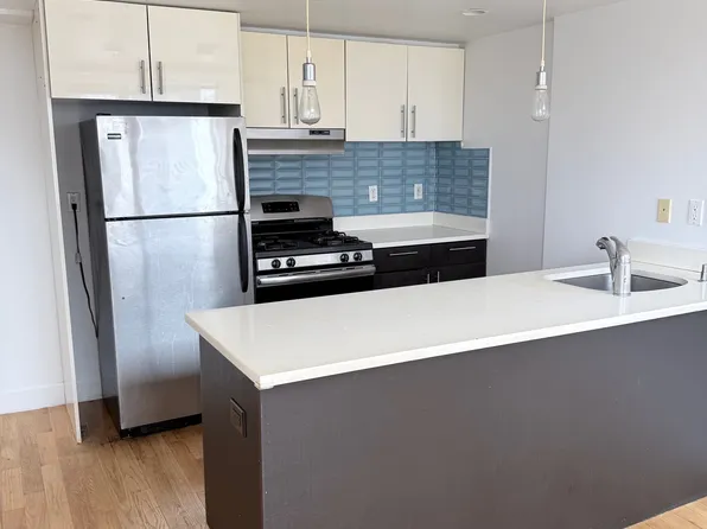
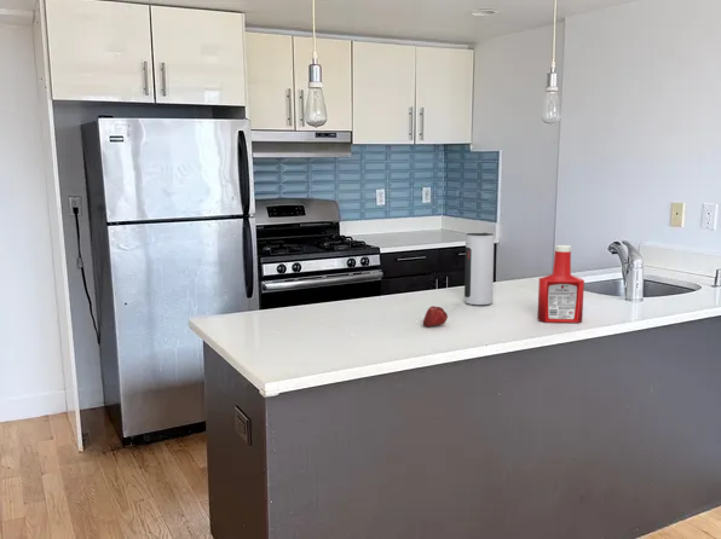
+ soap bottle (560, 283)
+ fruit (434, 315)
+ speaker (479, 267)
